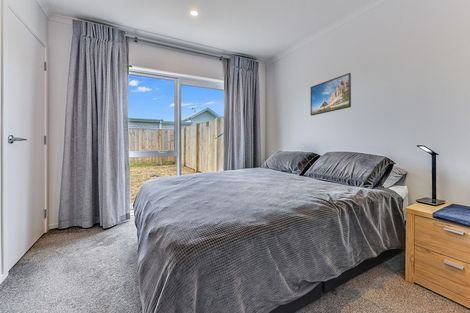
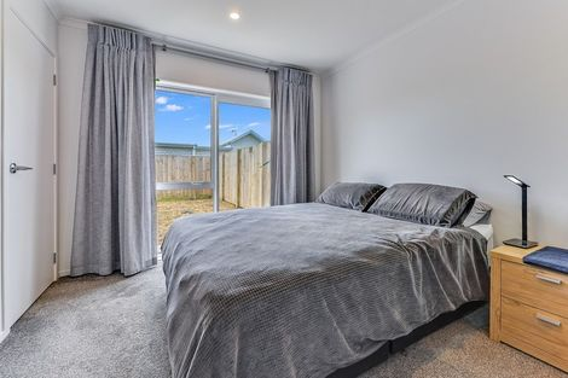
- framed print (328, 96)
